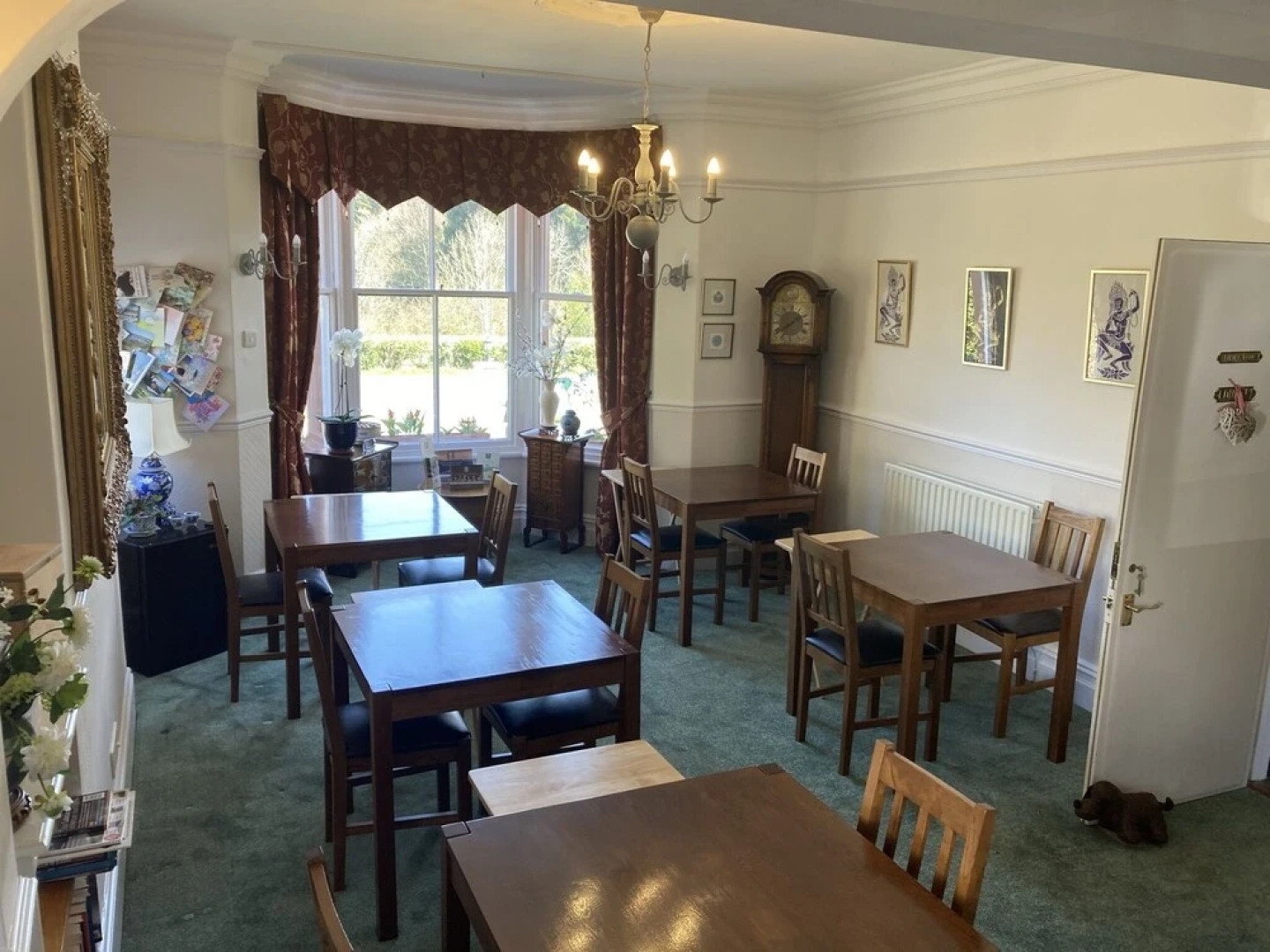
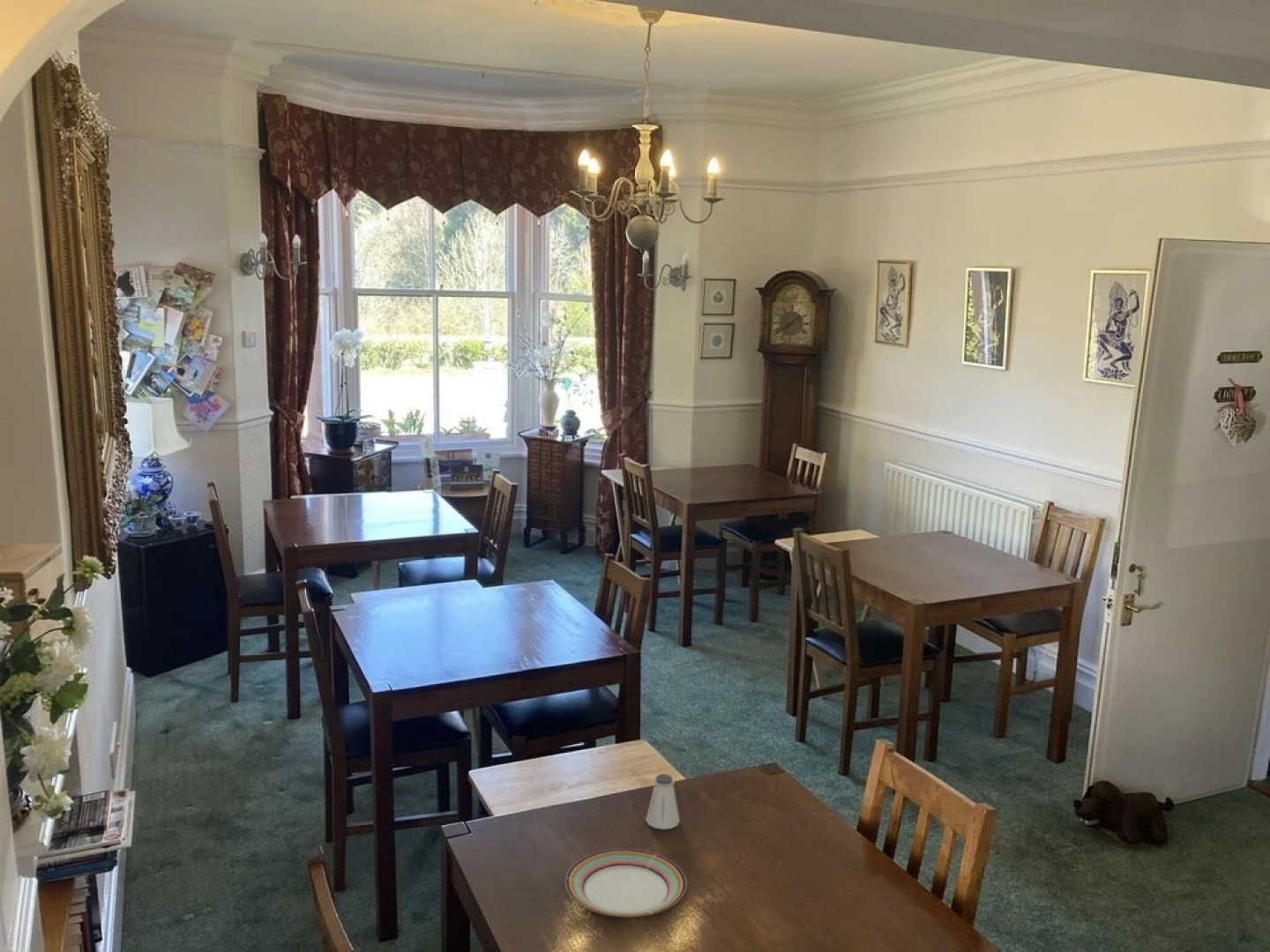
+ saltshaker (663, 799)
+ plate (625, 885)
